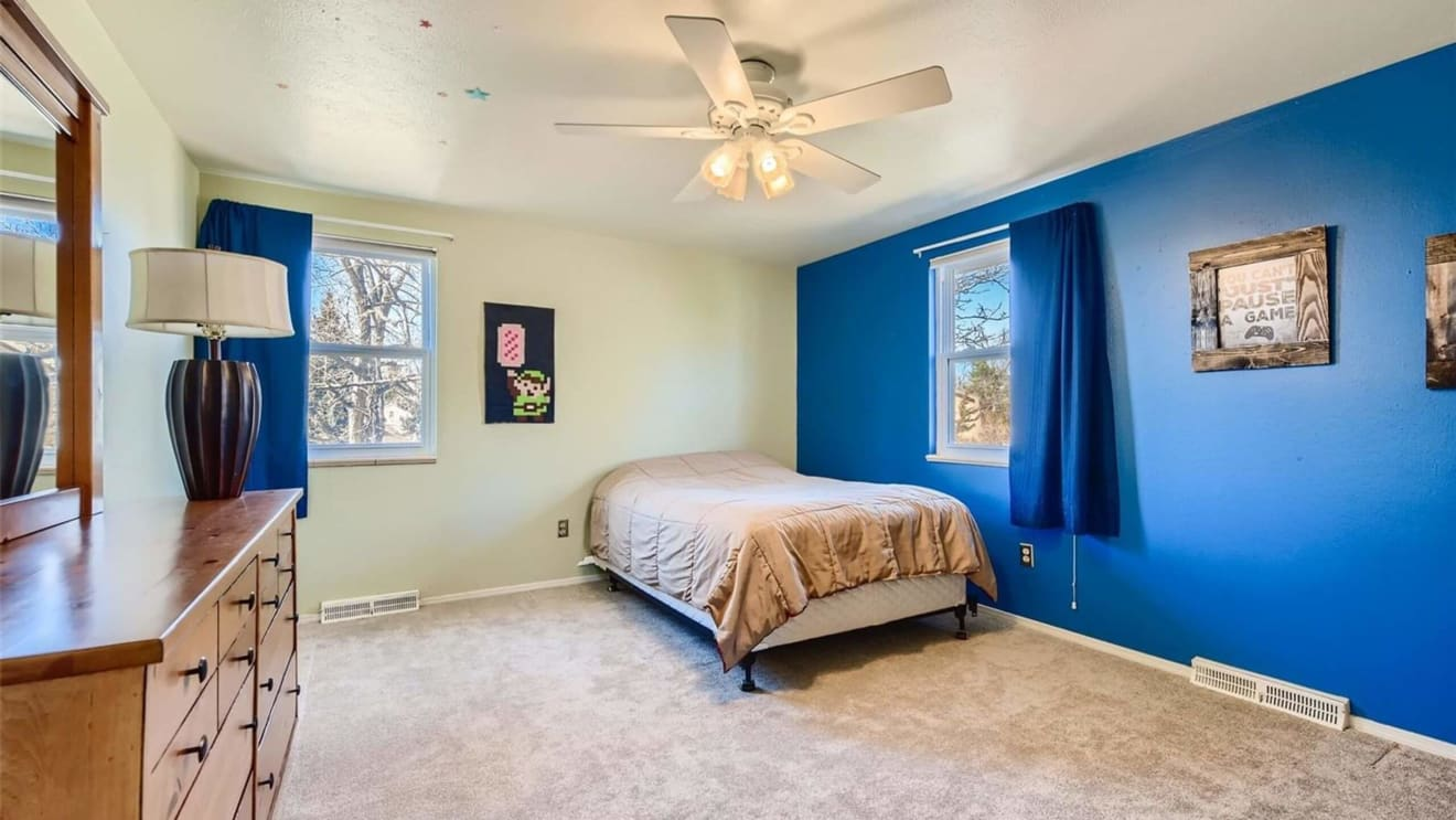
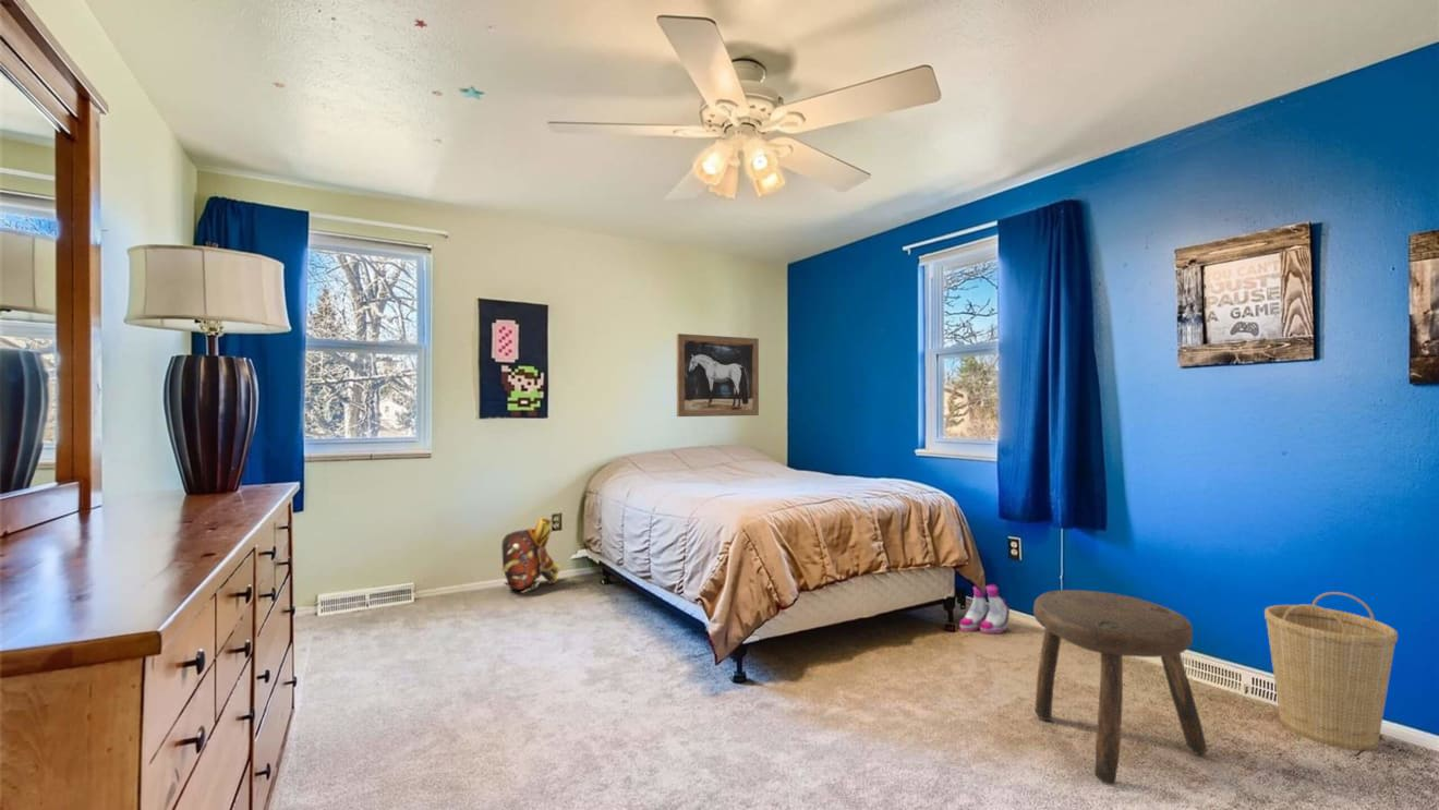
+ wall art (718, 376)
+ boots (983, 606)
+ stool (1122, 679)
+ basket (1327, 664)
+ backpack (531, 553)
